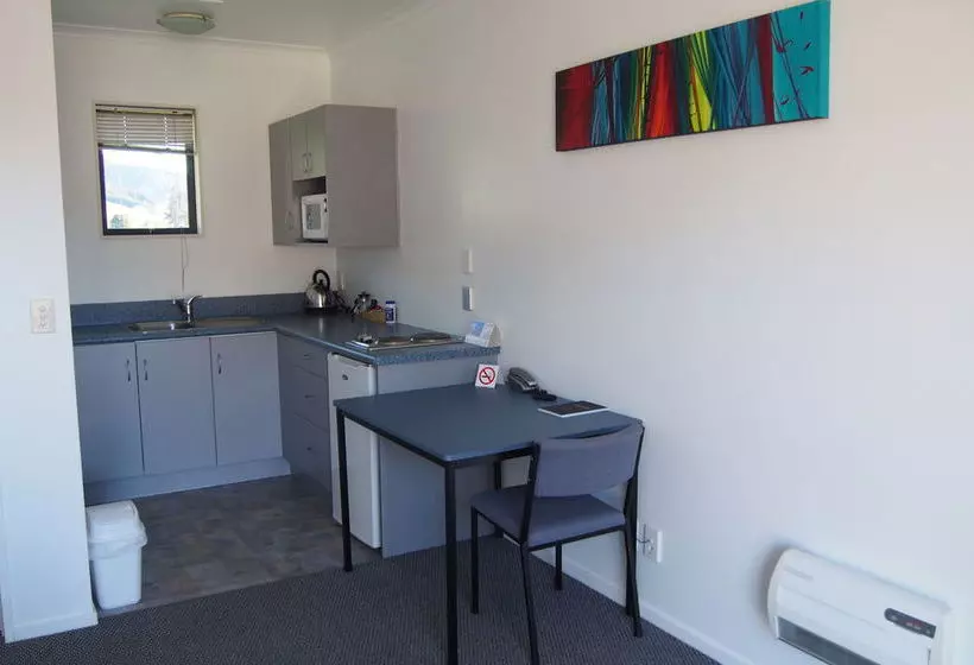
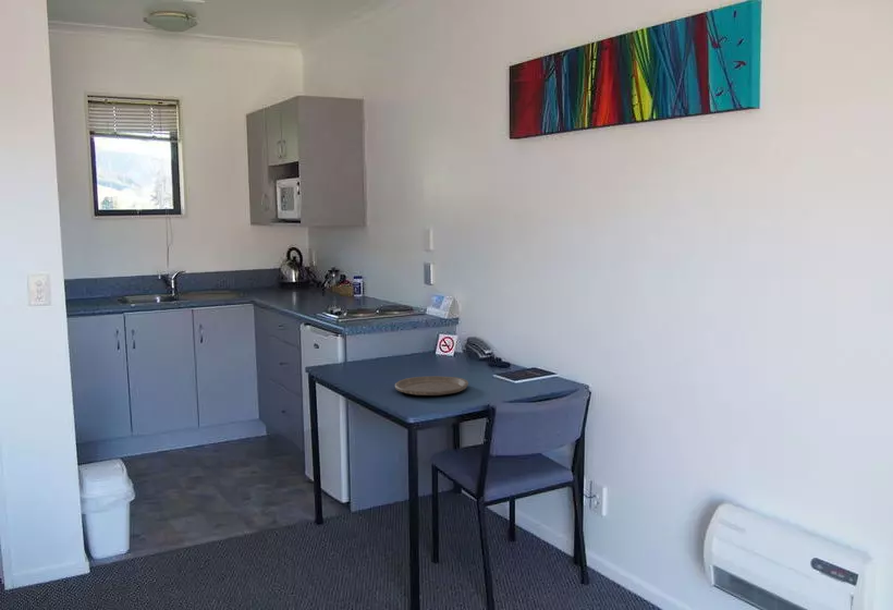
+ plate (431, 386)
